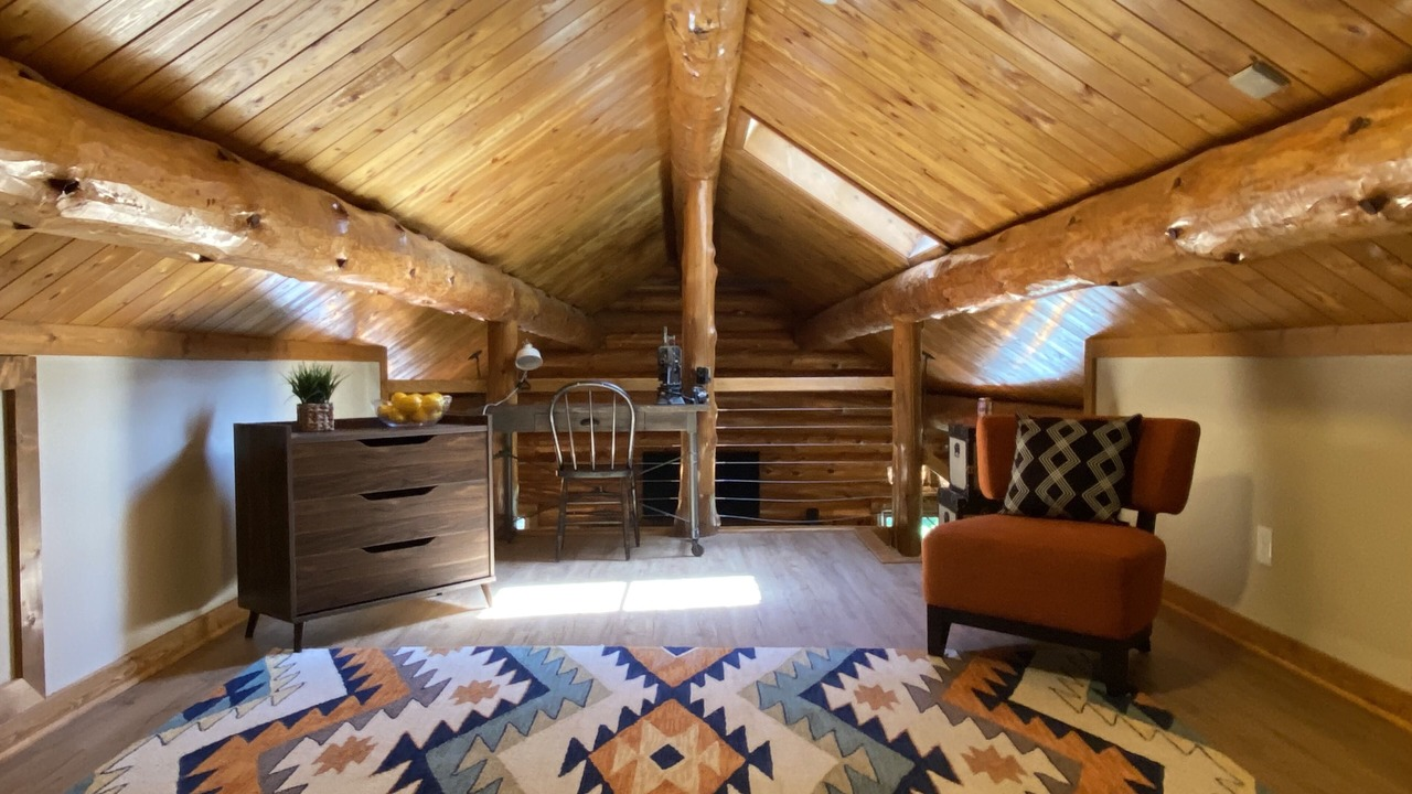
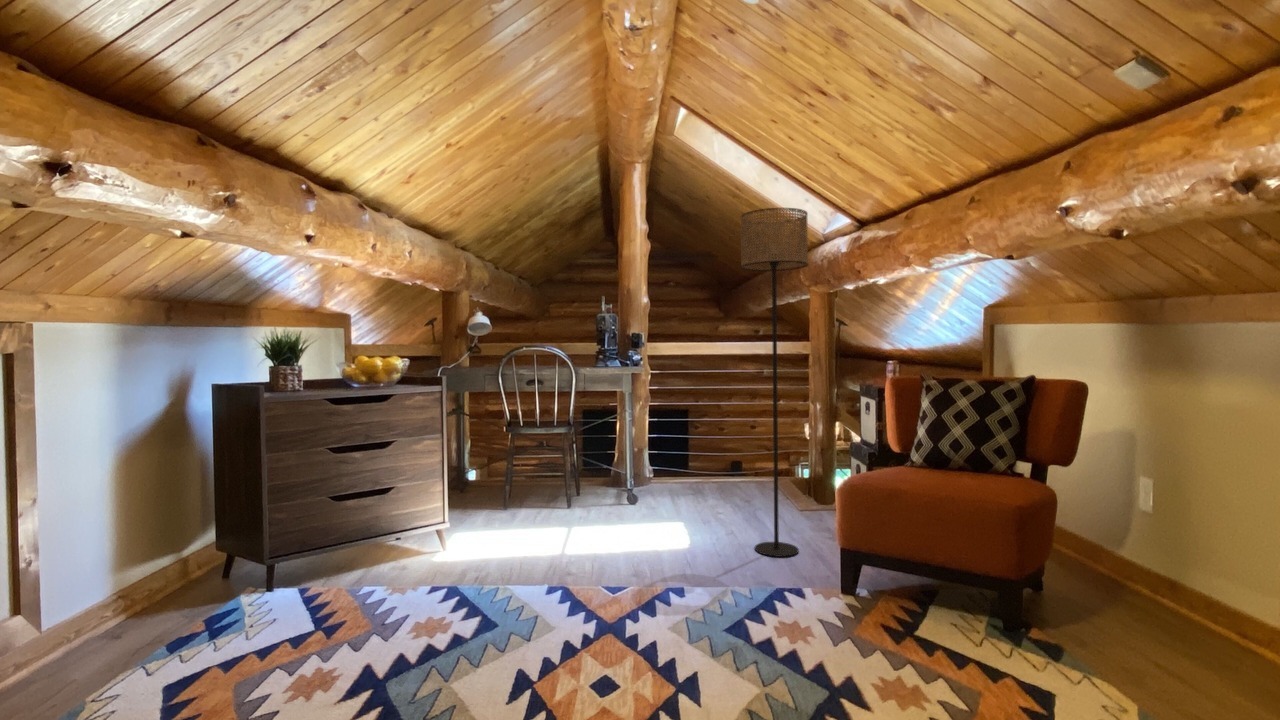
+ floor lamp (775, 383)
